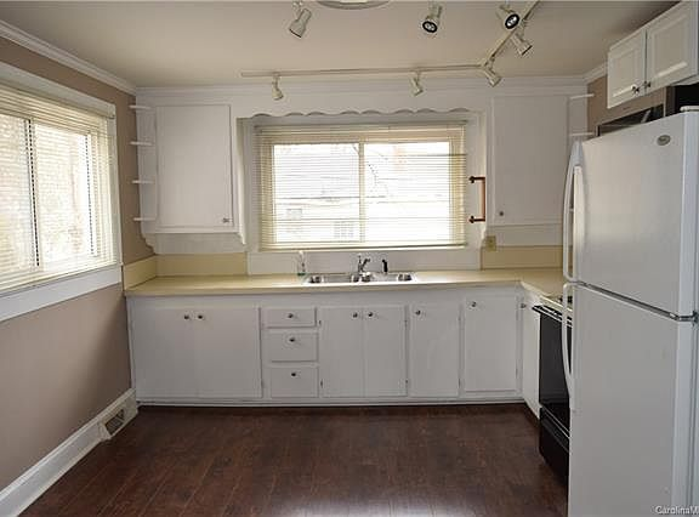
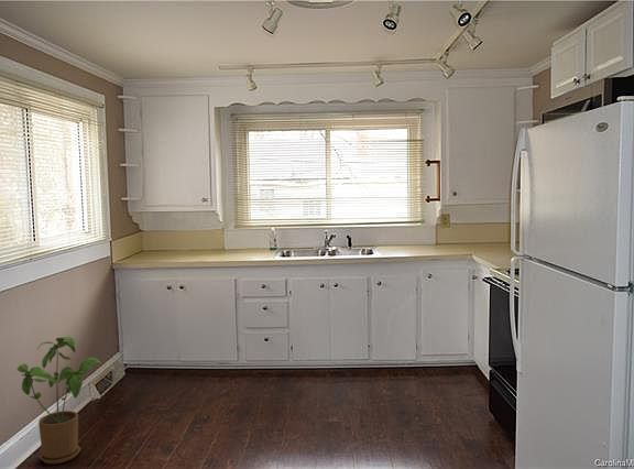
+ house plant (63, 397)
